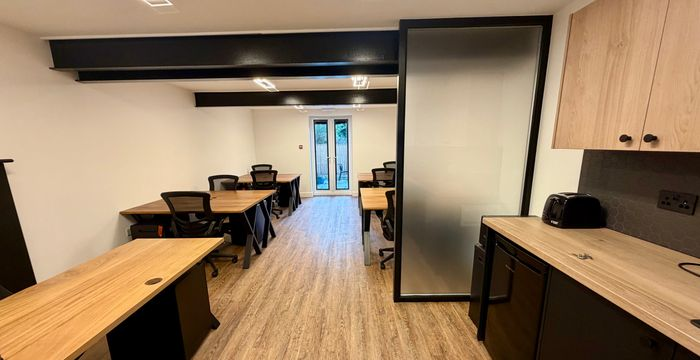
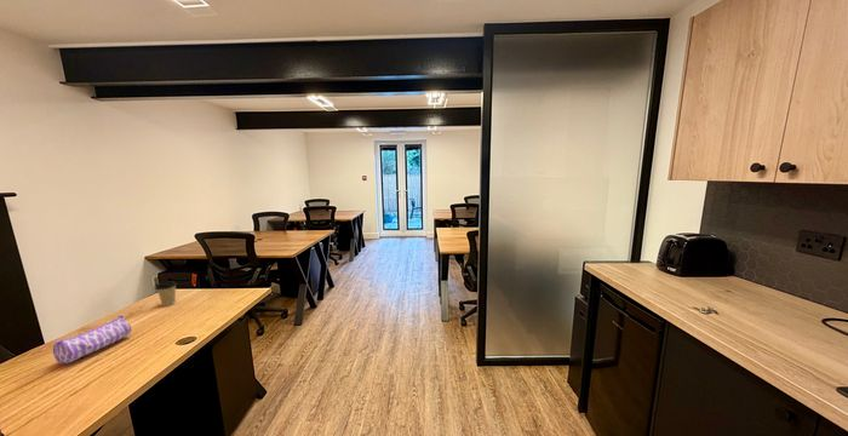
+ pencil case (94, 338)
+ coffee cup (167, 293)
